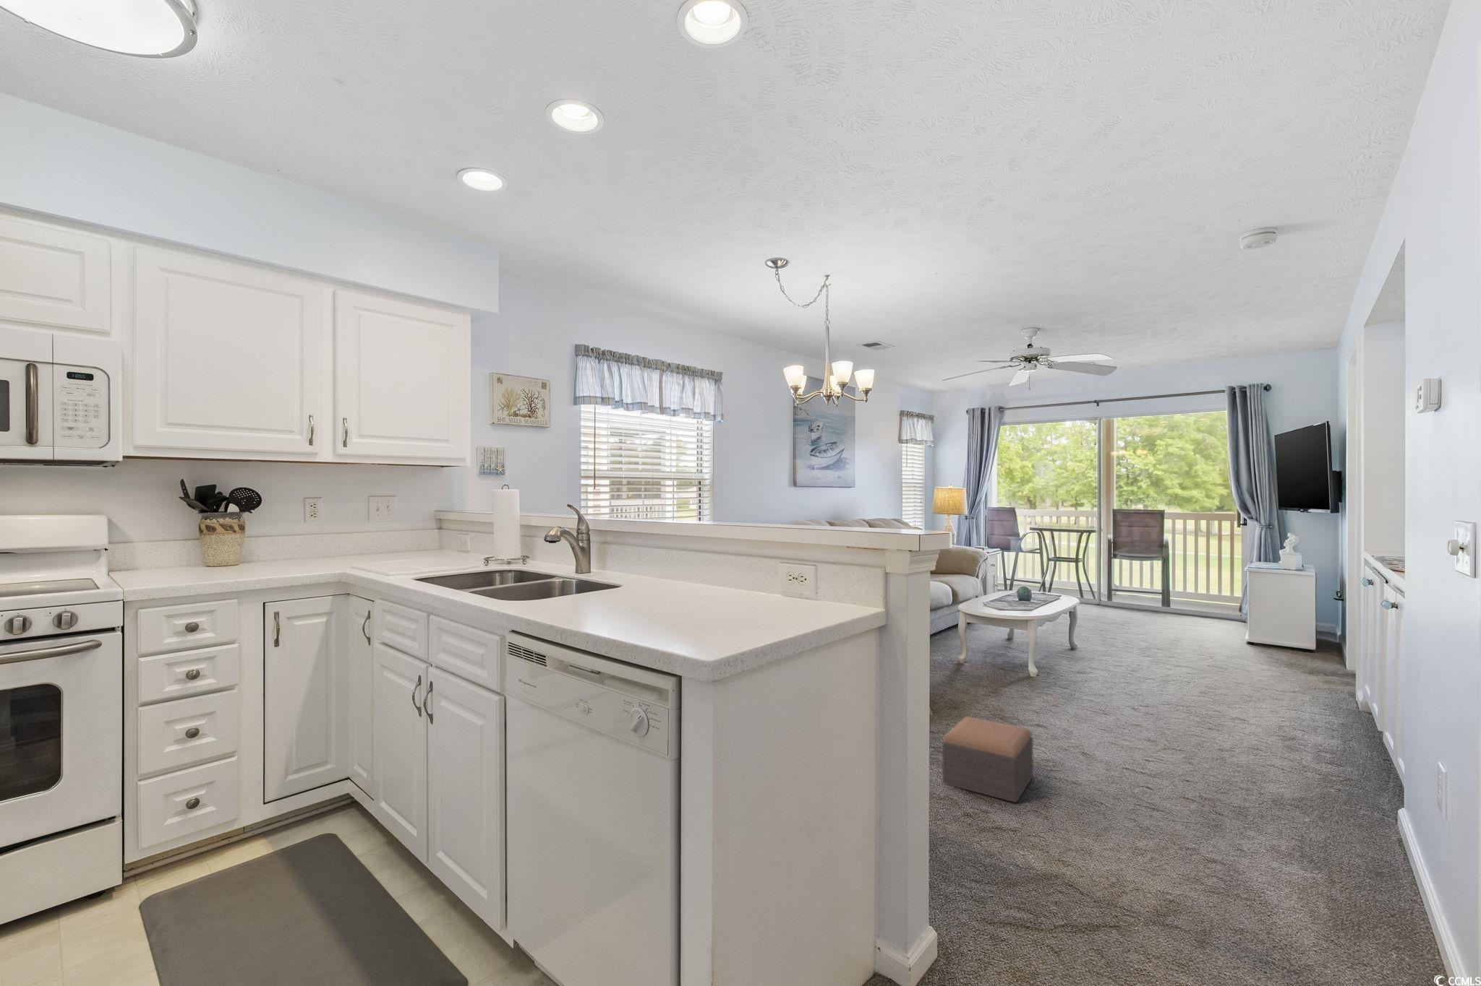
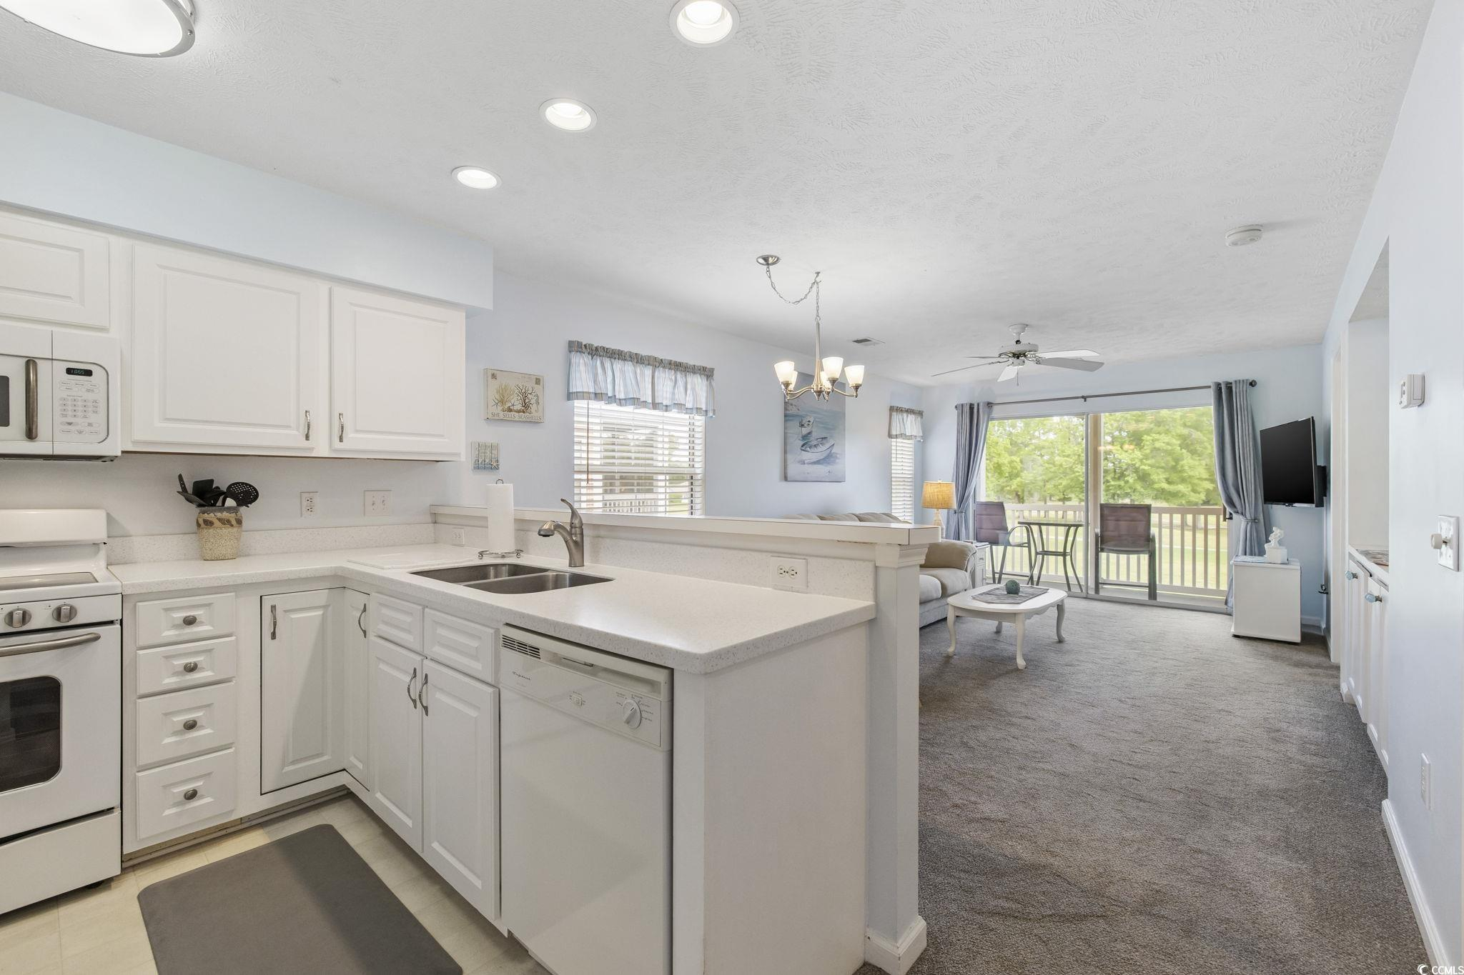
- footstool (988, 755)
